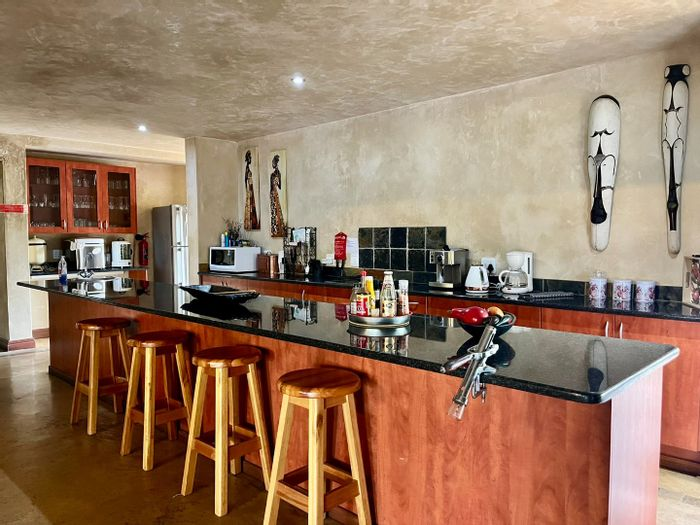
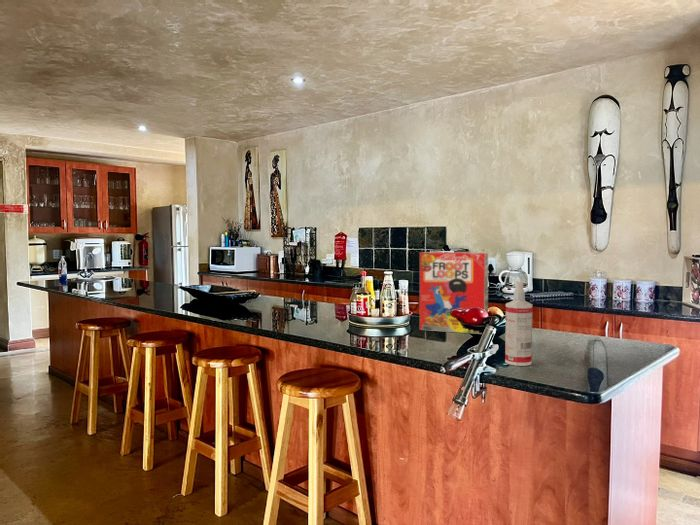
+ cereal box (453, 291)
+ spray bottle (518, 322)
